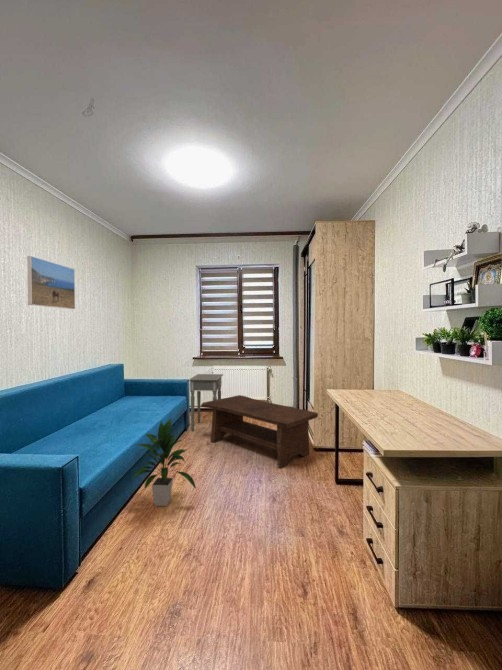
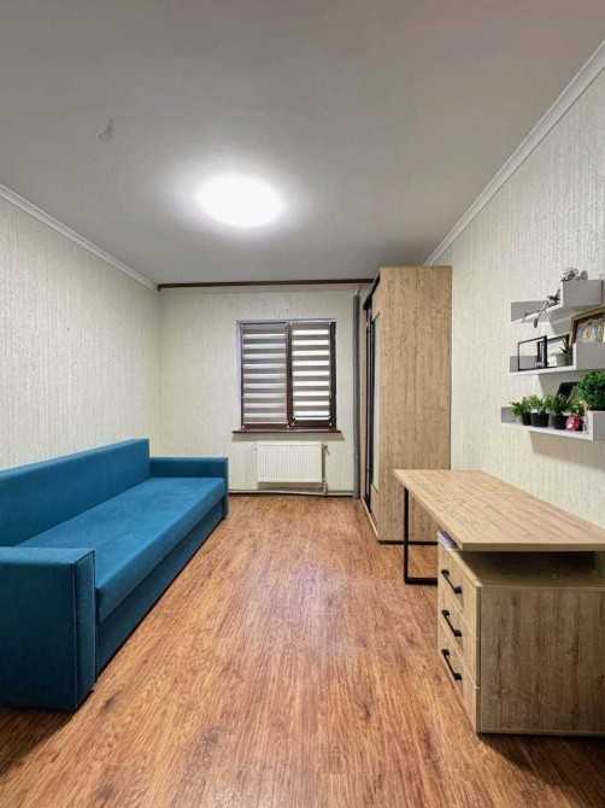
- side table (213, 399)
- coffee table (257, 427)
- indoor plant (164, 463)
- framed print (53, 285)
